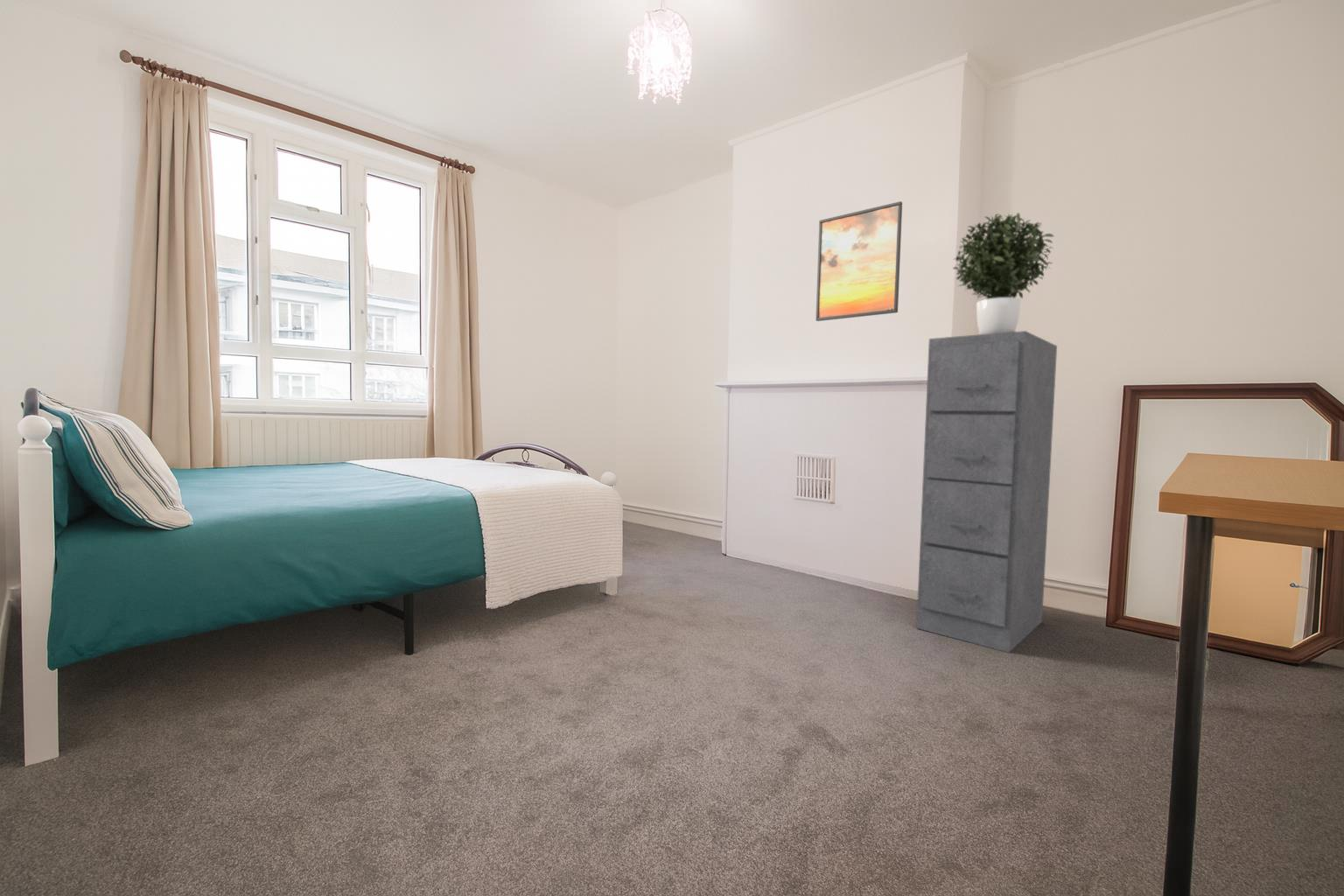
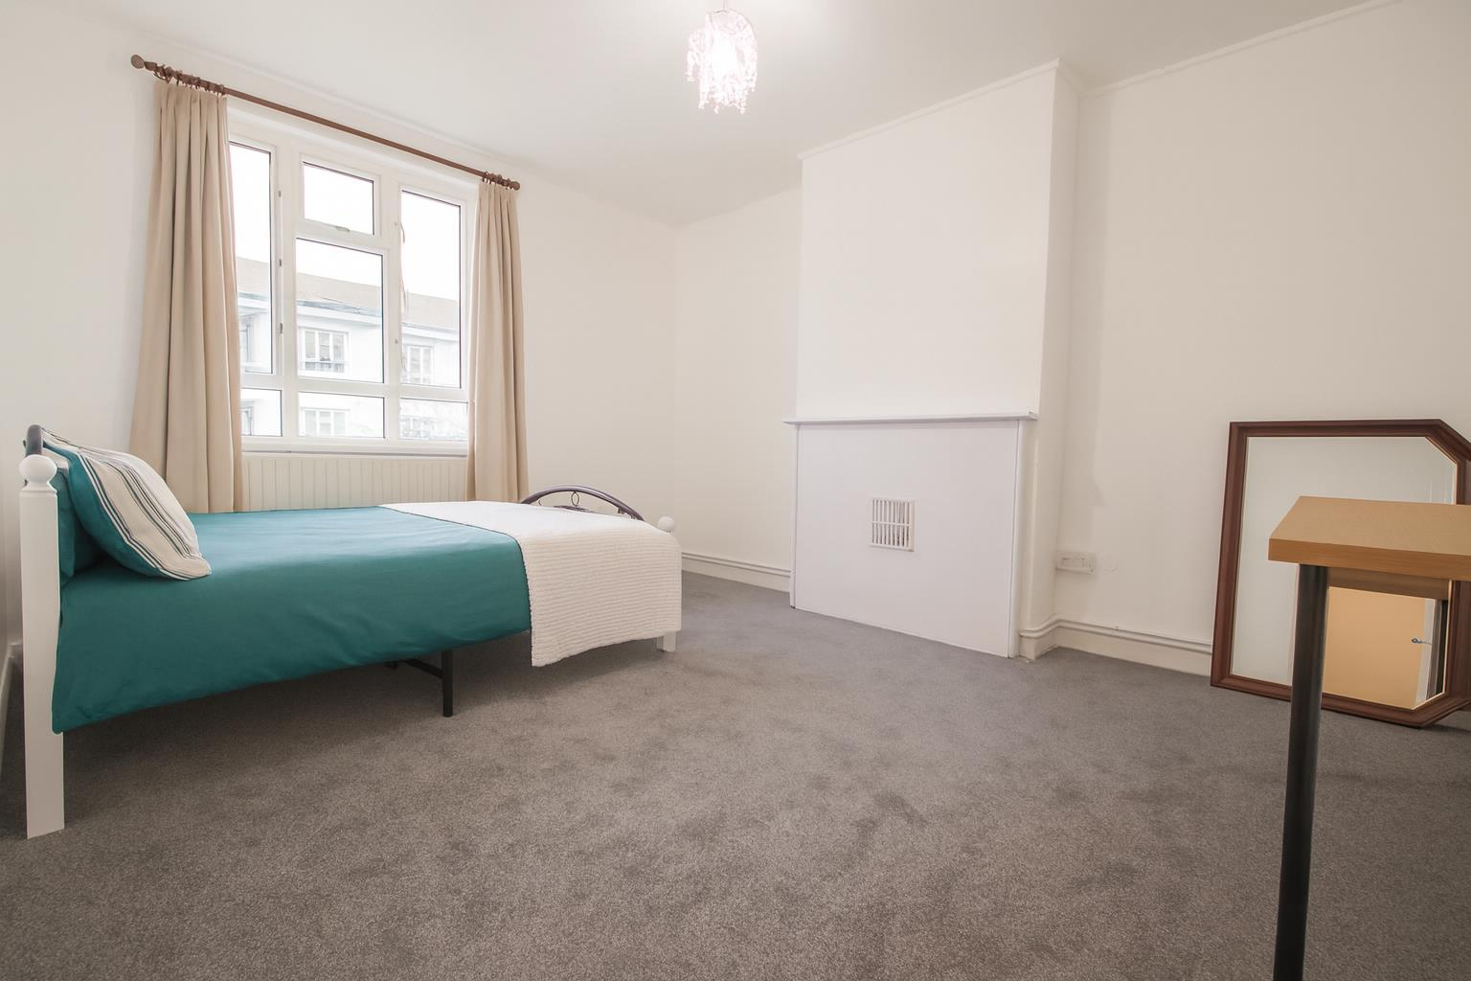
- potted plant (1000, 277)
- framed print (857, 264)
- filing cabinet (986, 485)
